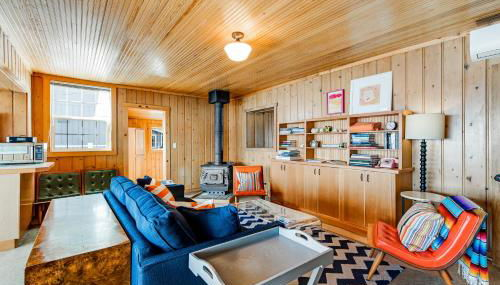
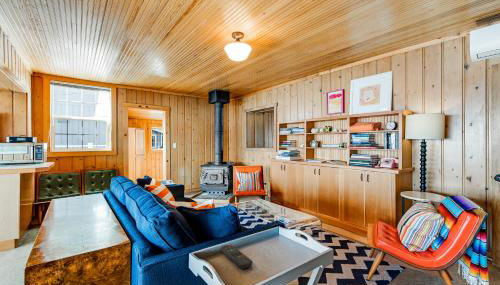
+ remote control (235, 255)
